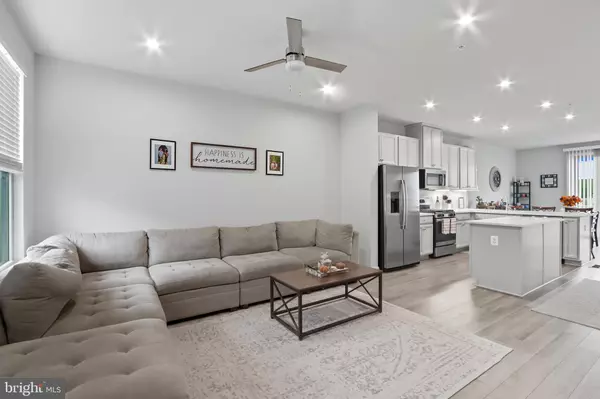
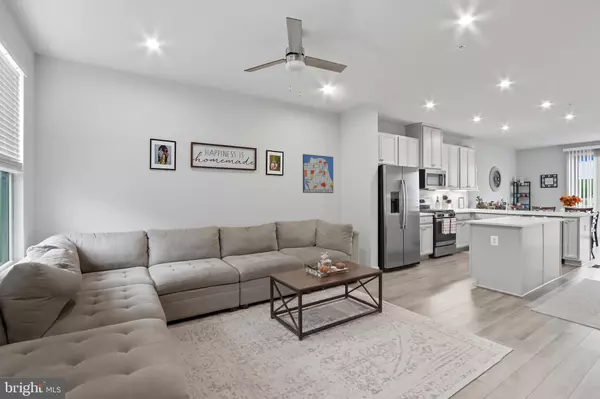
+ wall art (318, 174)
